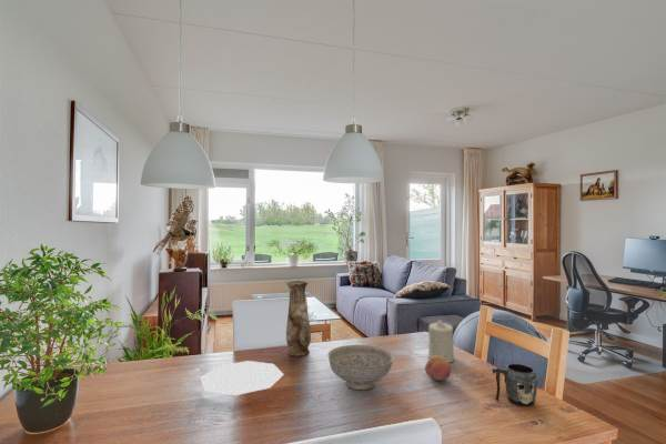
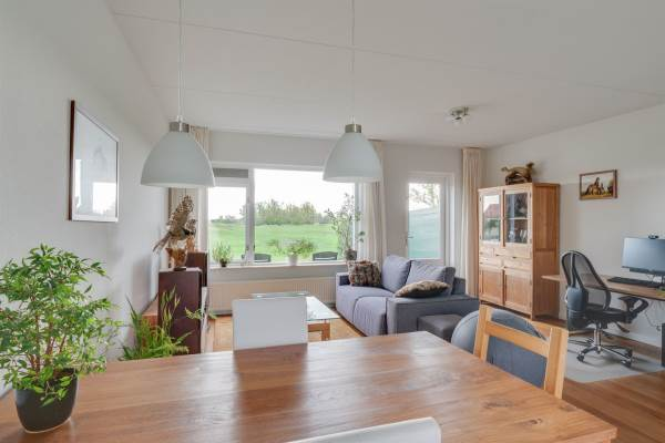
- vase (297, 316)
- mug (514, 384)
- plate (242, 374)
- decorative bowl (360, 369)
- candle (441, 339)
- fruit (437, 367)
